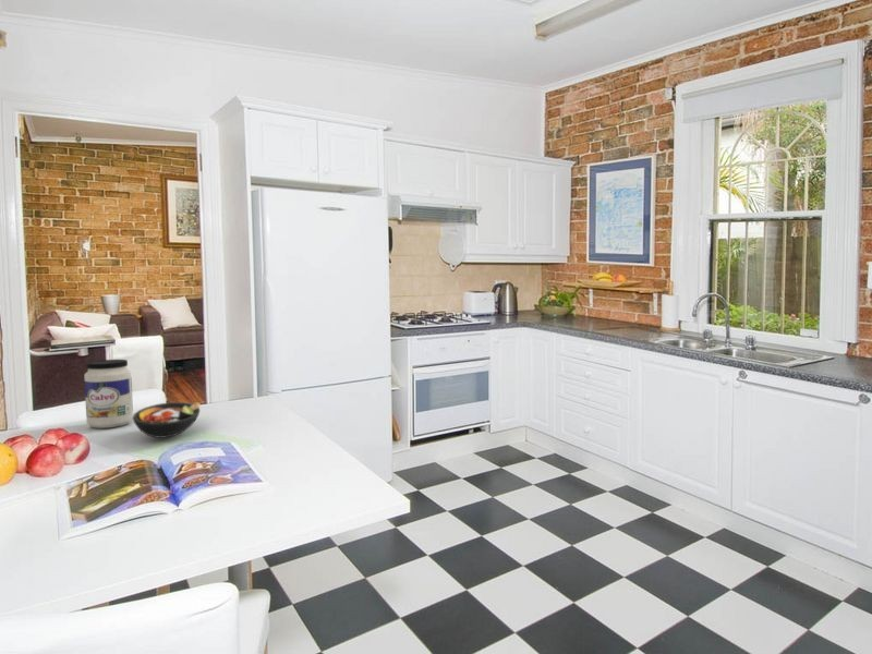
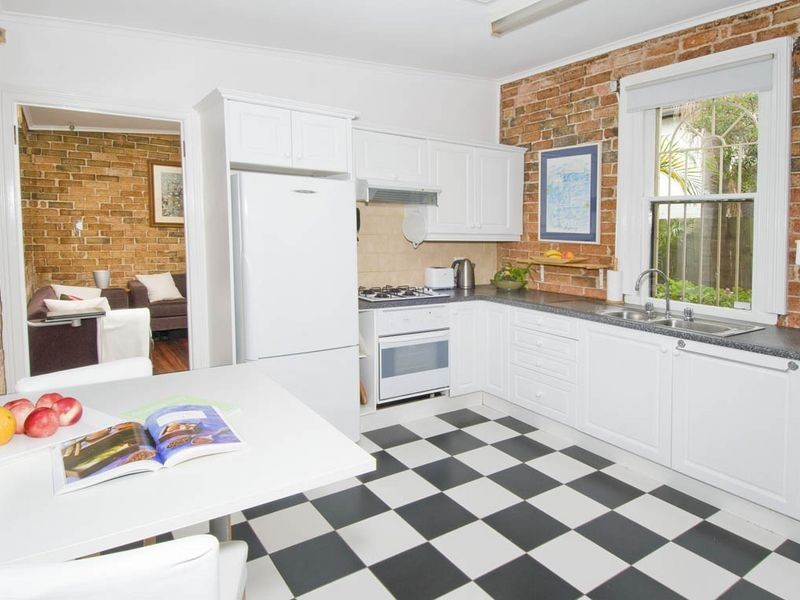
- jar (108, 392)
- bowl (167, 421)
